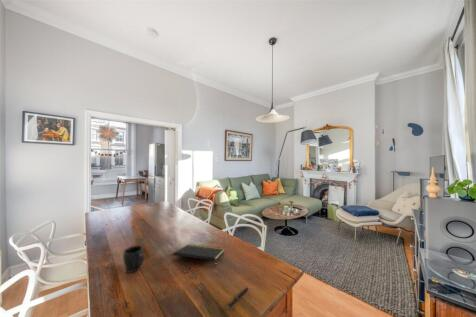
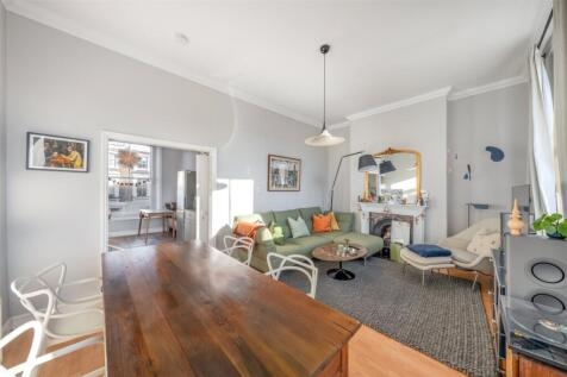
- mug (135, 260)
- pen (239, 296)
- notepad (200, 251)
